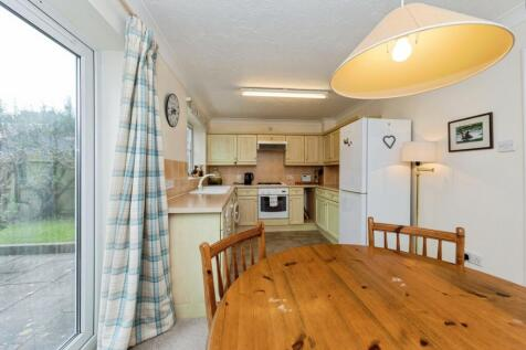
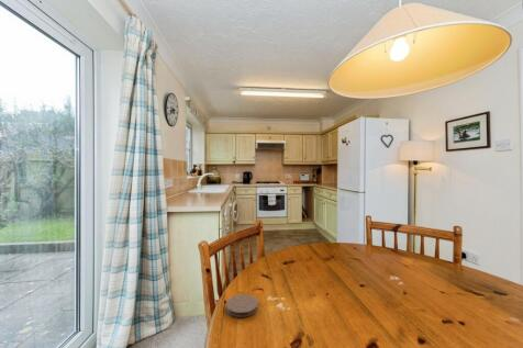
+ coaster (242, 304)
